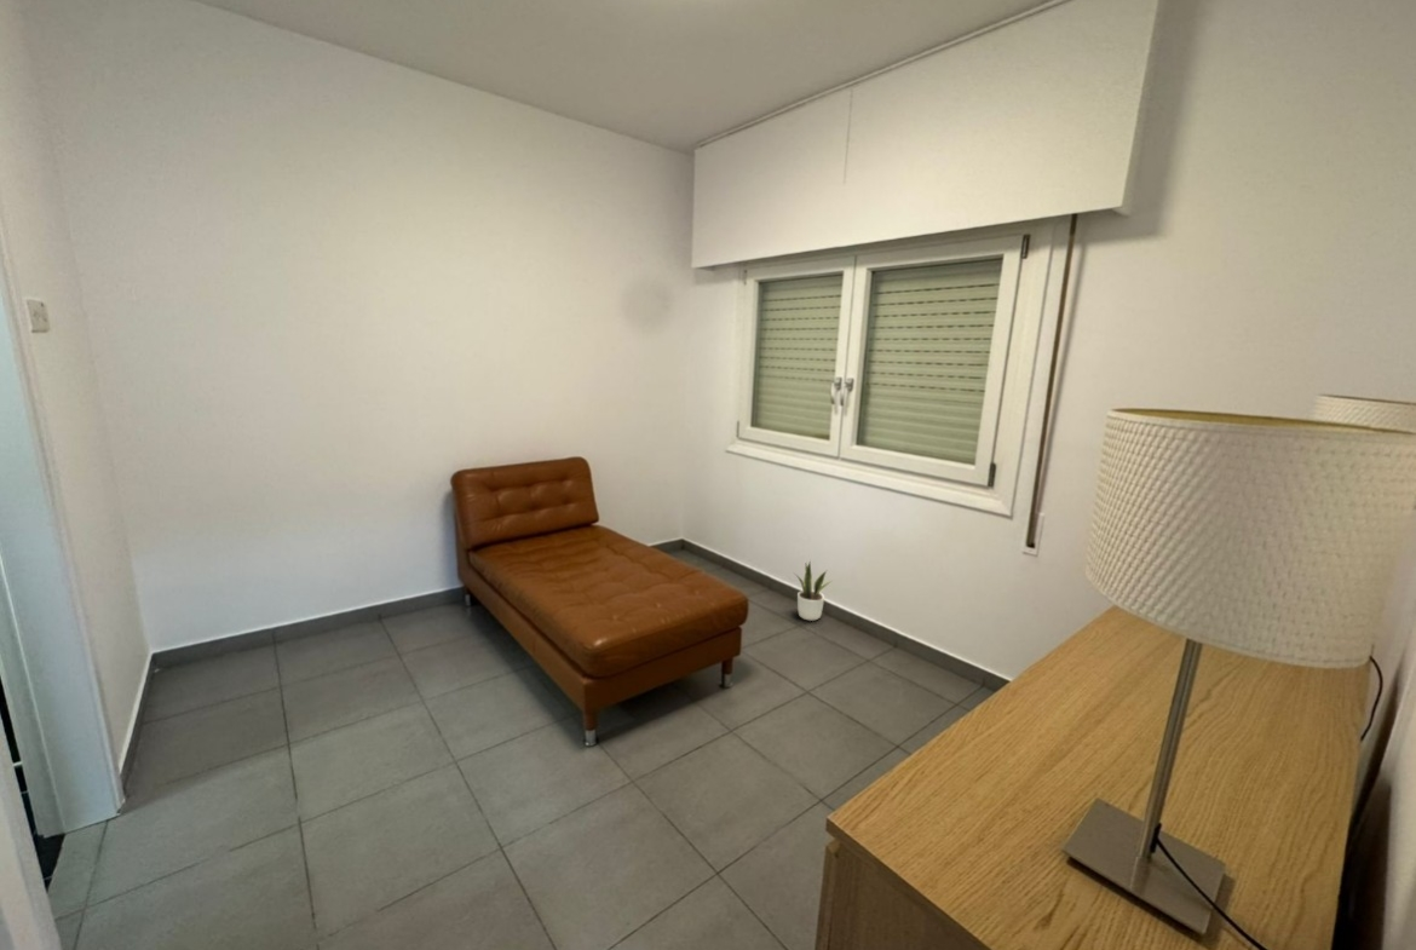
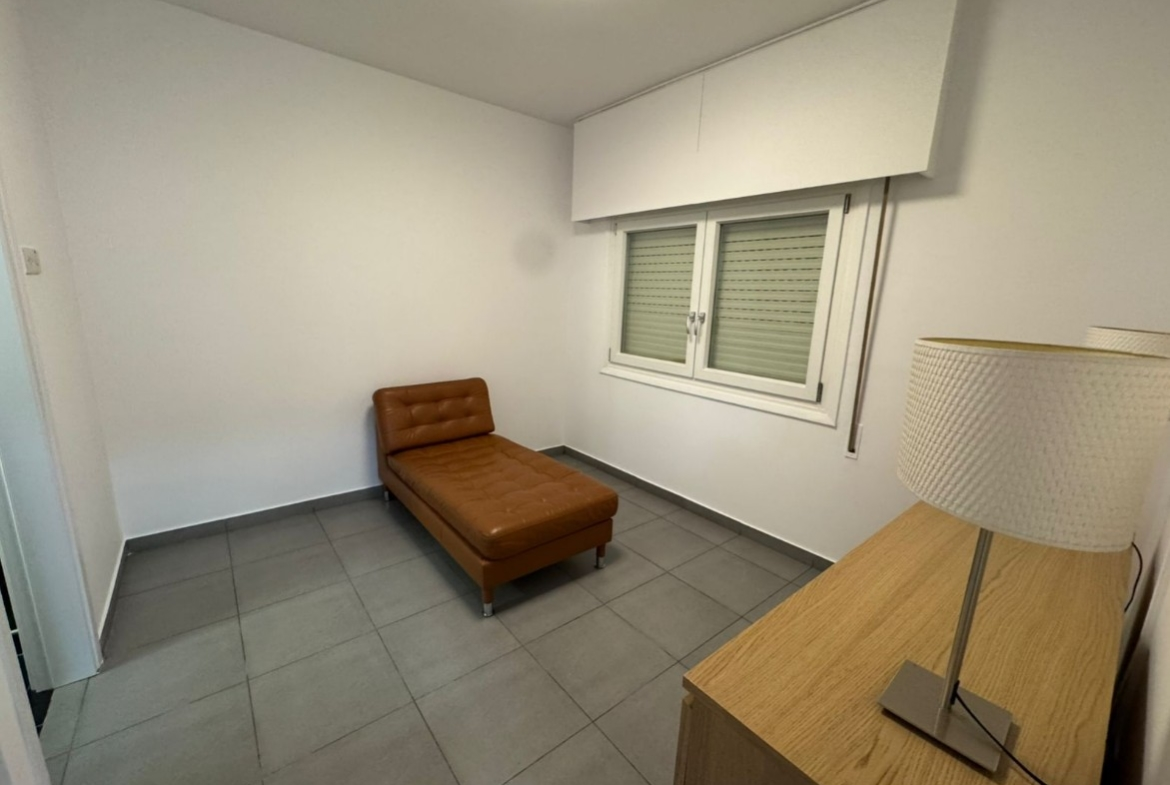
- potted plant (811, 588)
